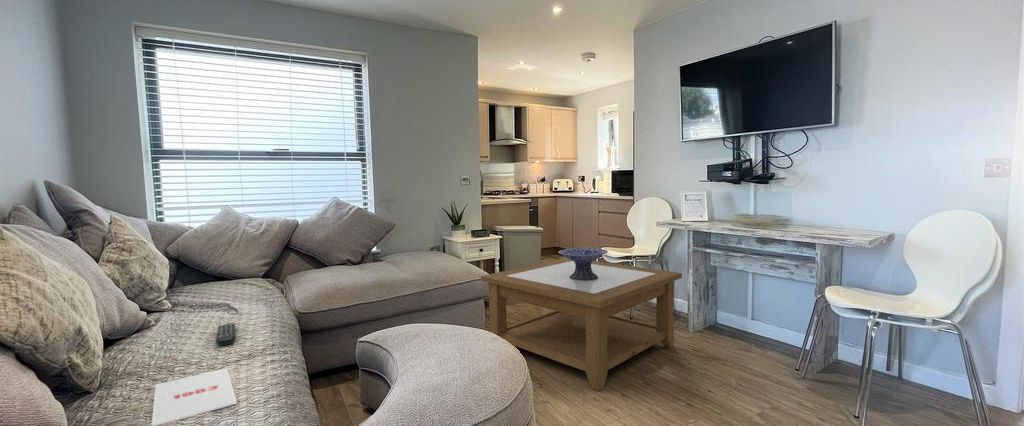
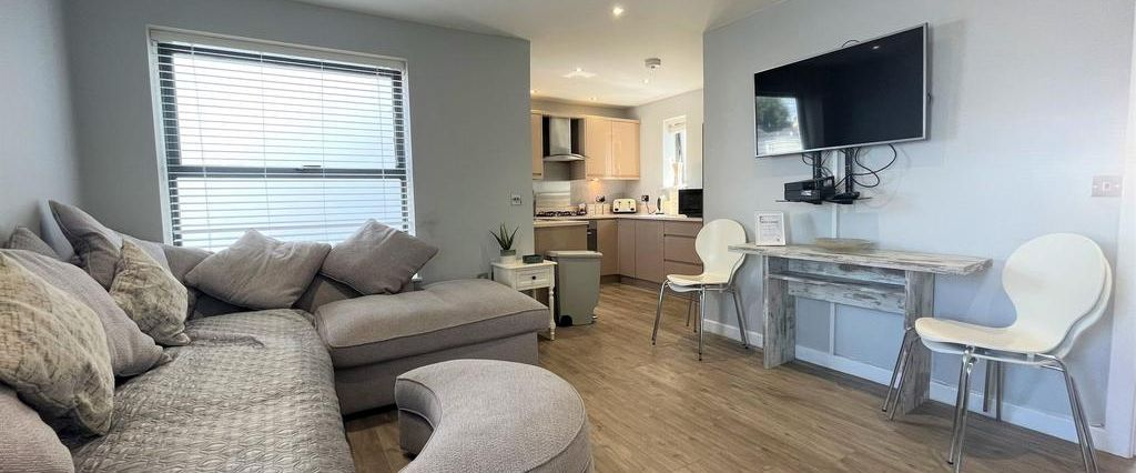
- coffee table (581, 311)
- decorative bowl (583, 263)
- remote control (226, 333)
- magazine (194, 393)
